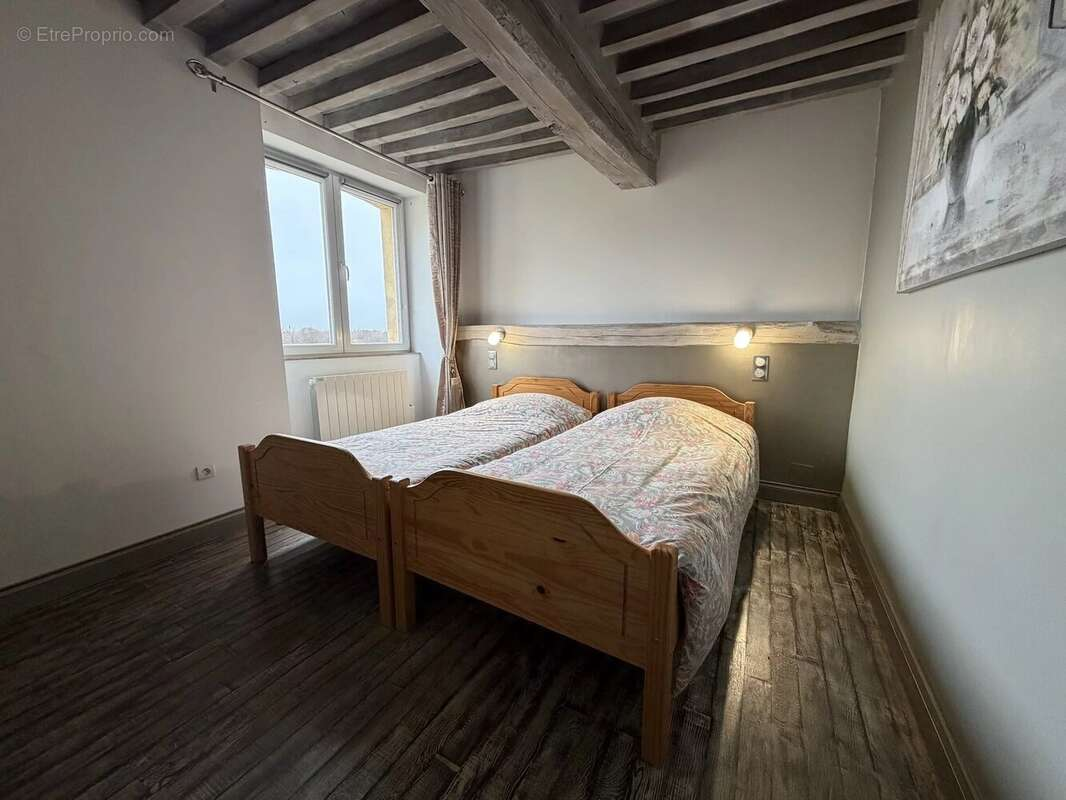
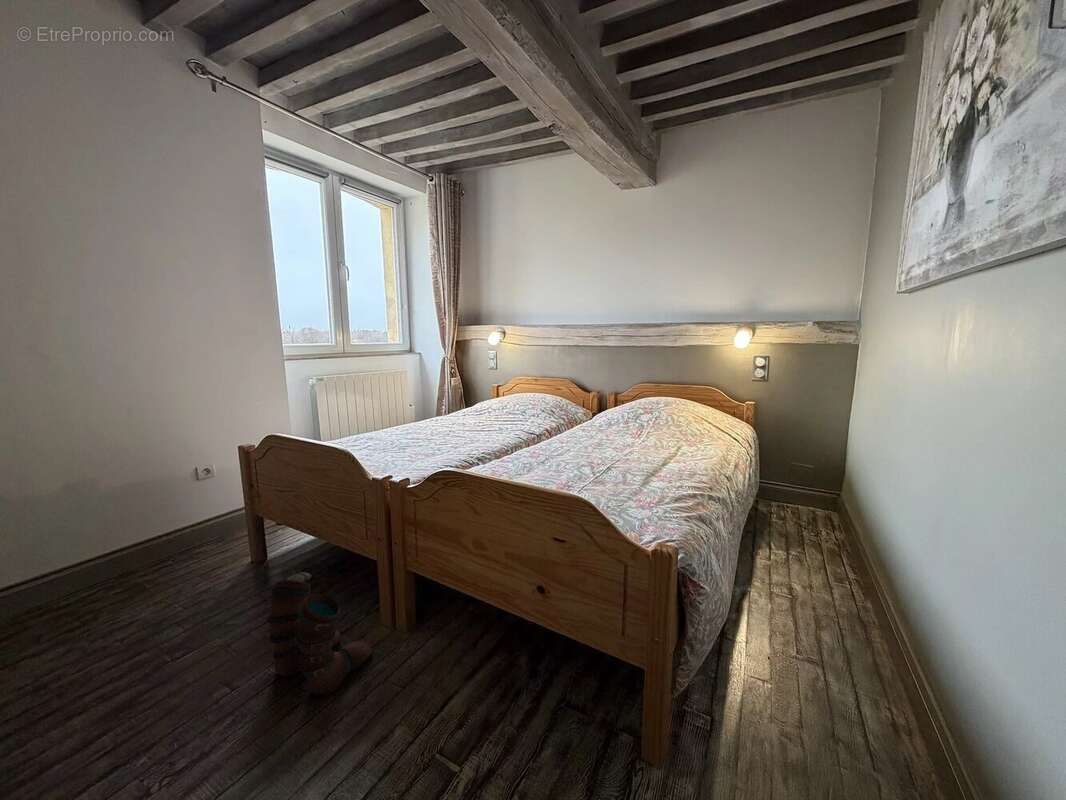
+ boots (312, 620)
